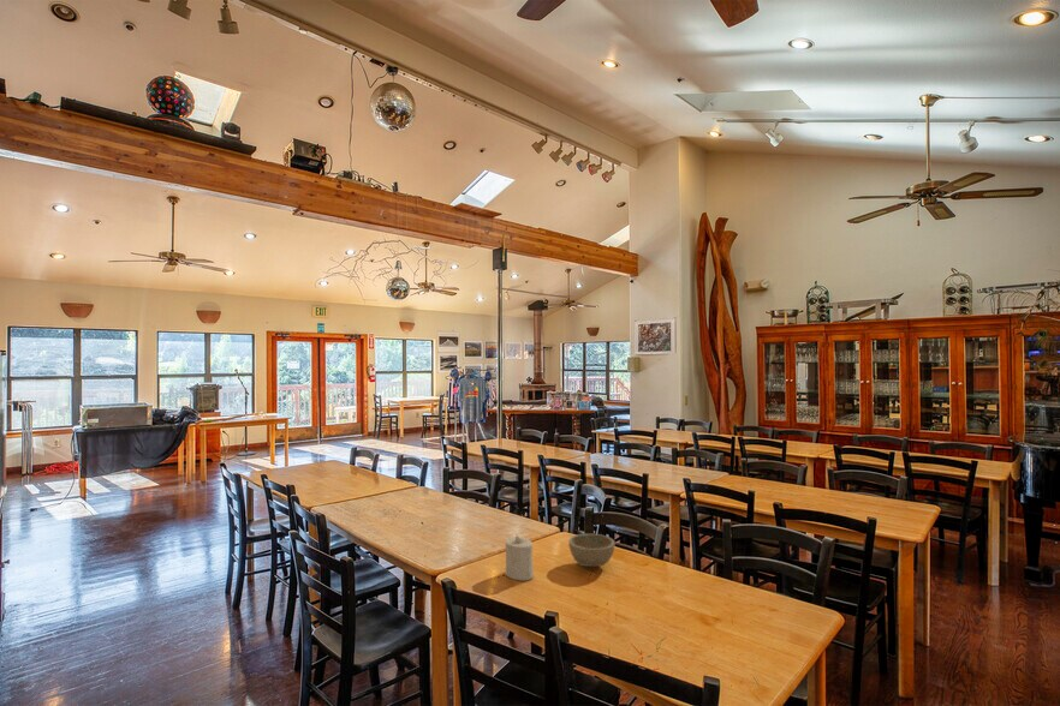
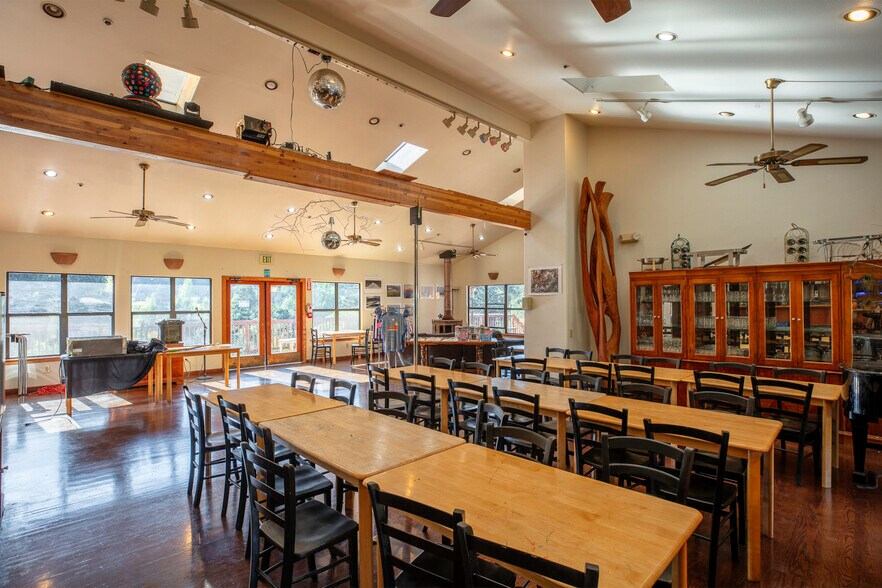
- bowl (591, 552)
- candle (519, 555)
